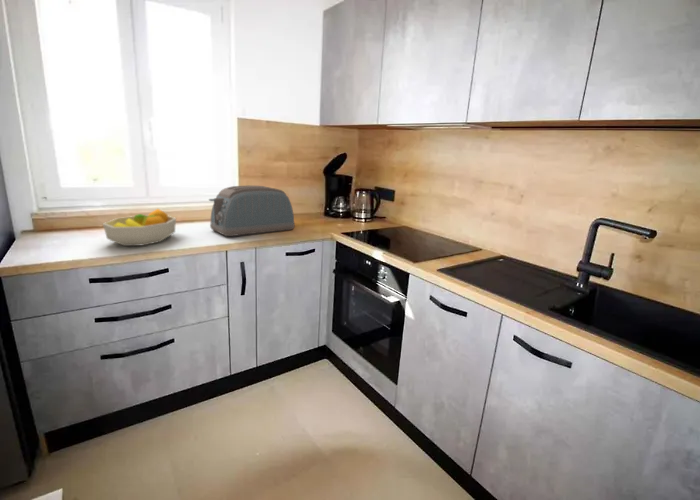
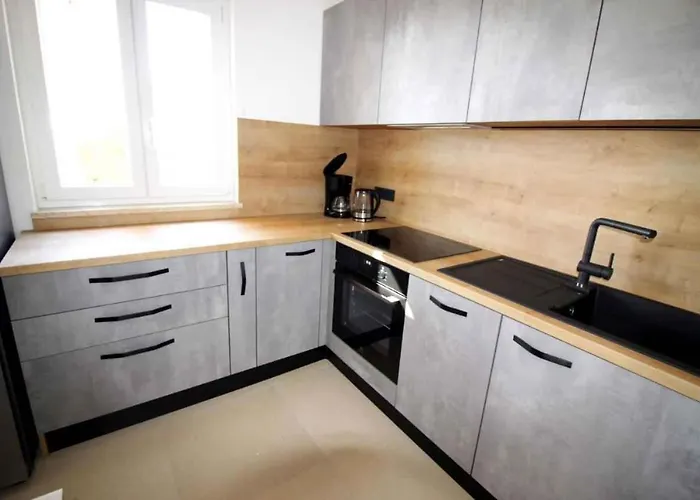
- toaster (251, 208)
- fruit bowl (142, 226)
